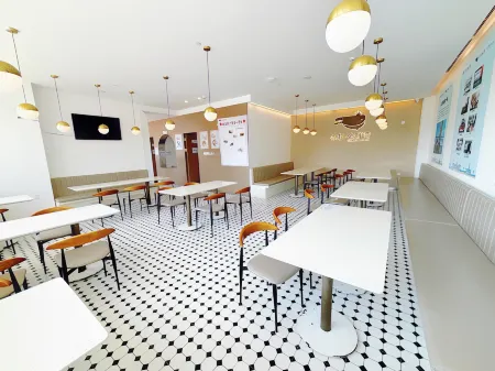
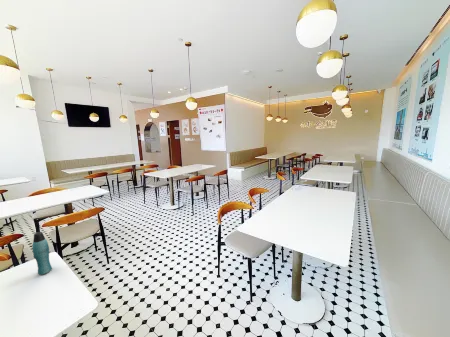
+ bottle (41, 252)
